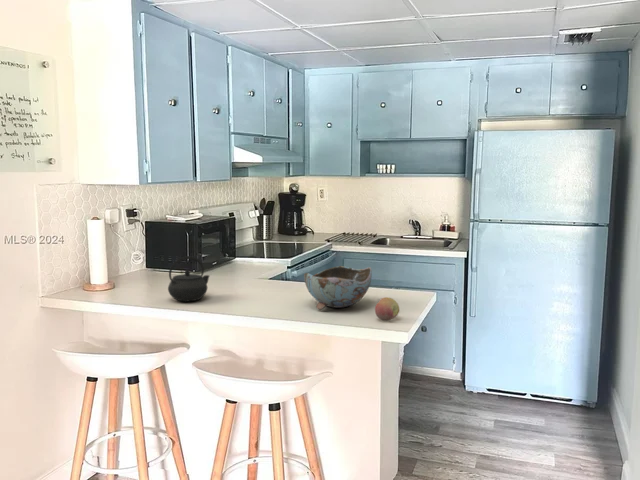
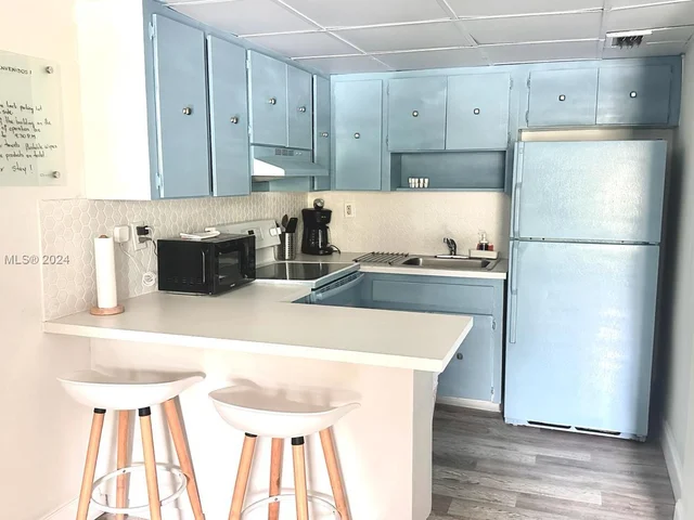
- kettle (189, 277)
- fruit (386, 308)
- bowl (338, 287)
